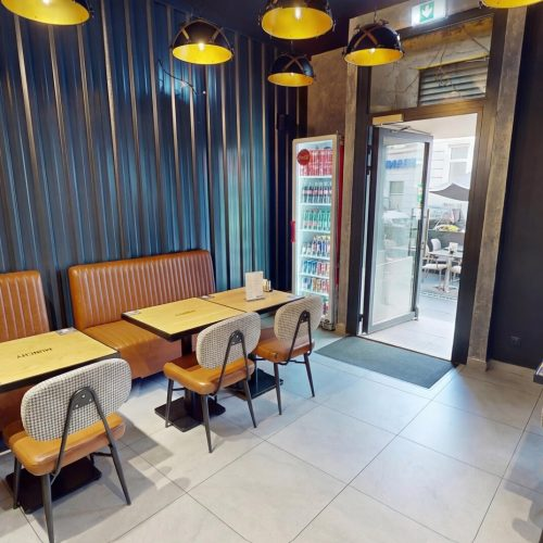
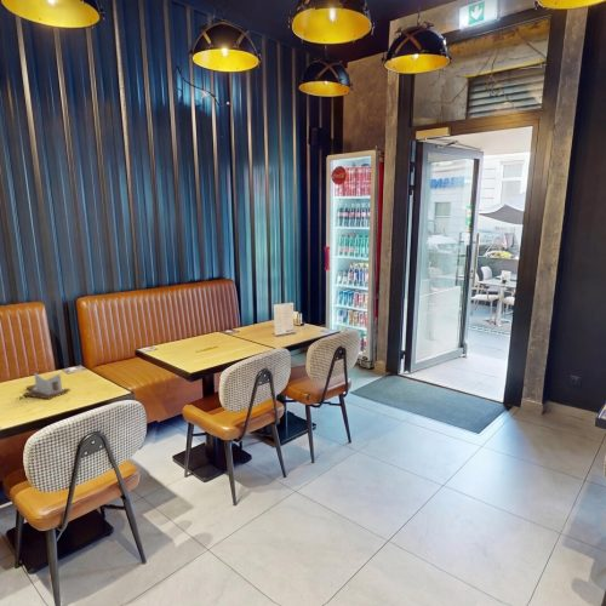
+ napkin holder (45, 381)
